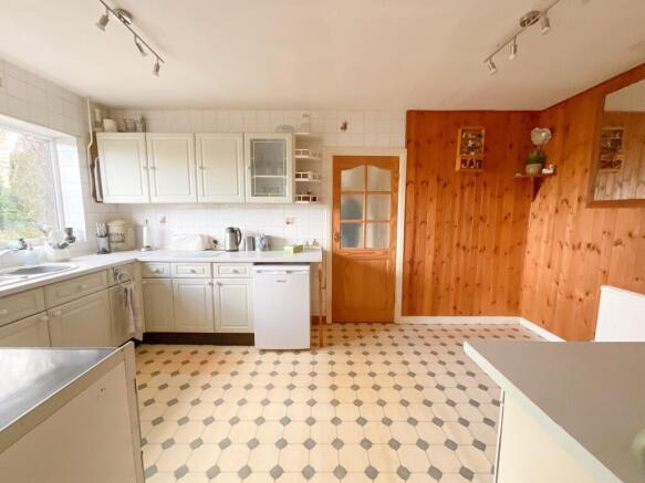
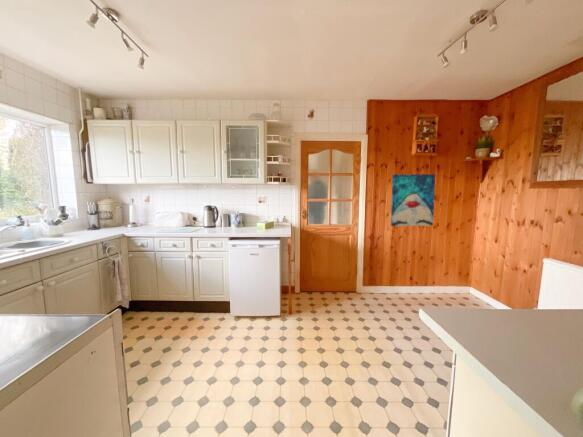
+ wall art (412, 200)
